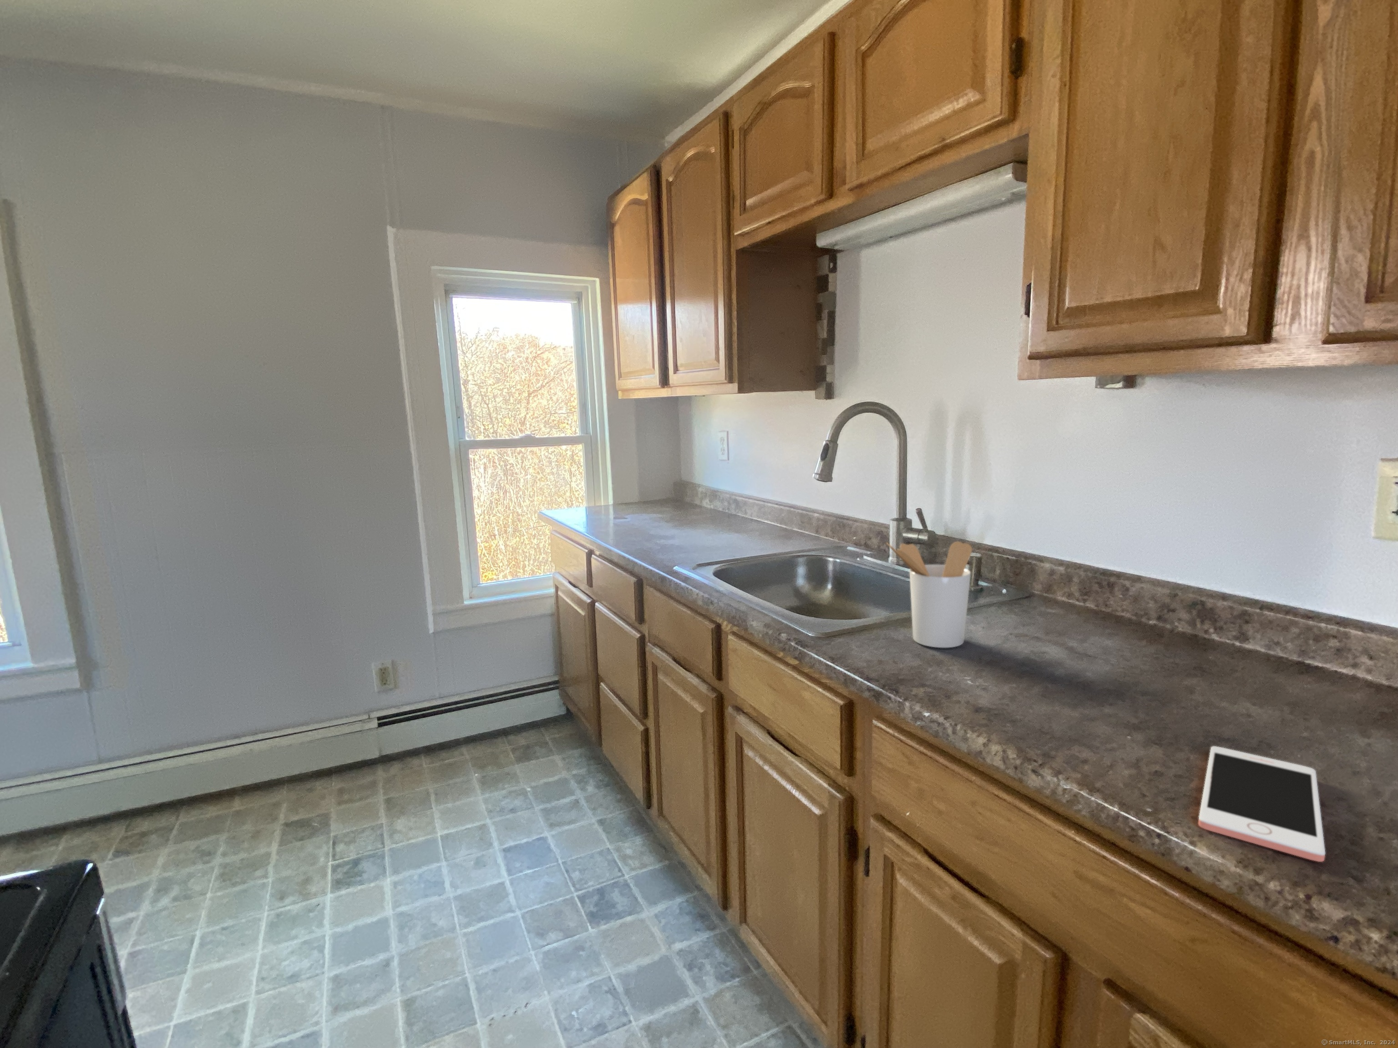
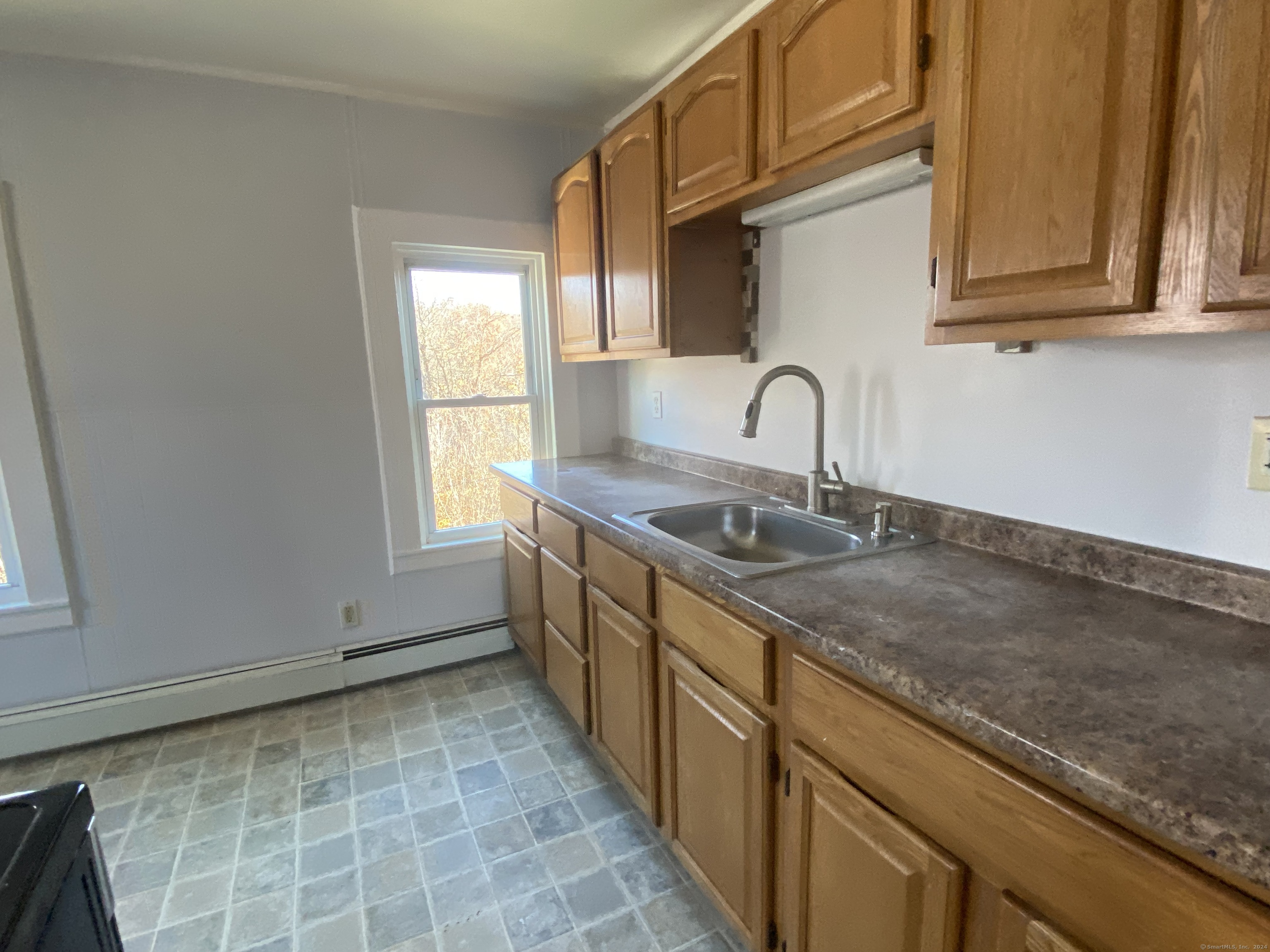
- utensil holder (926, 590)
- cell phone (1259, 796)
